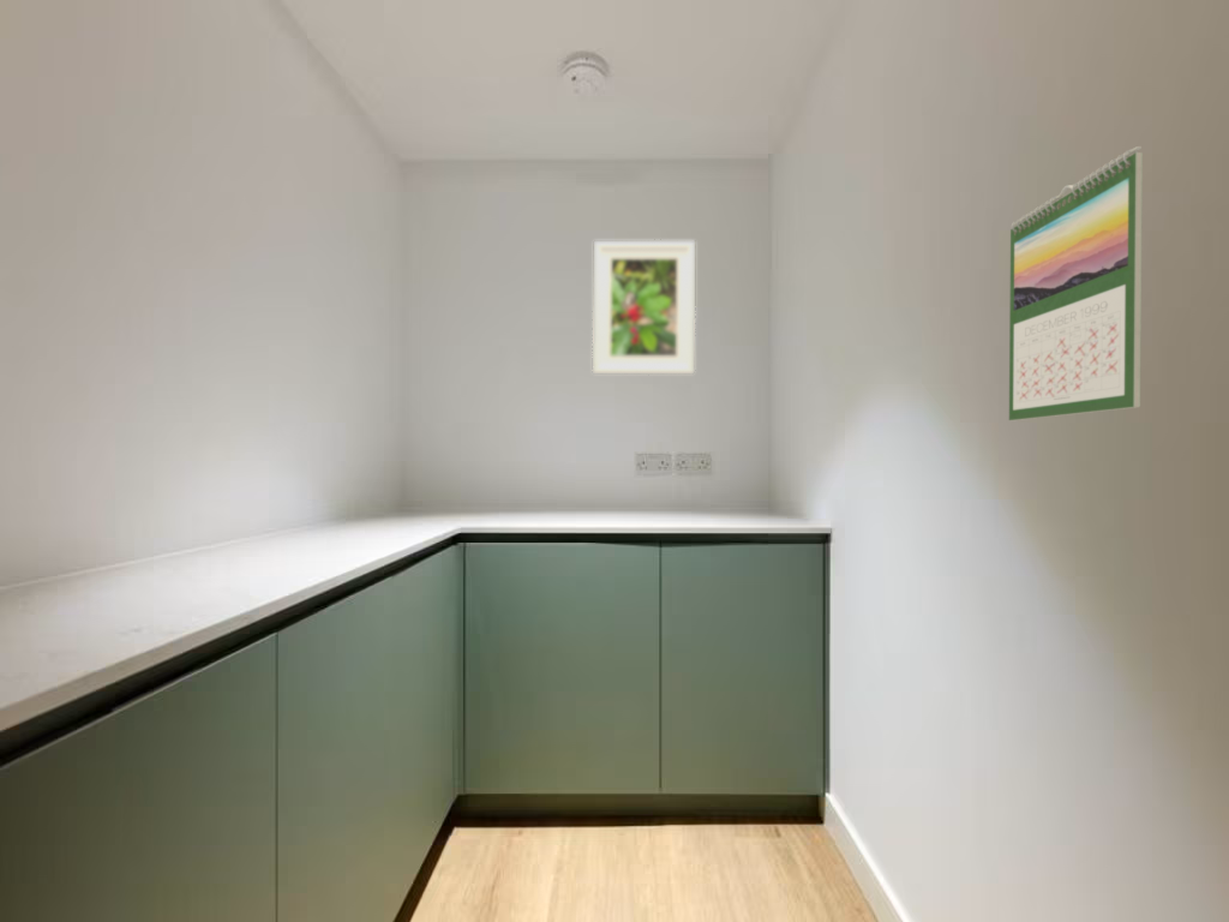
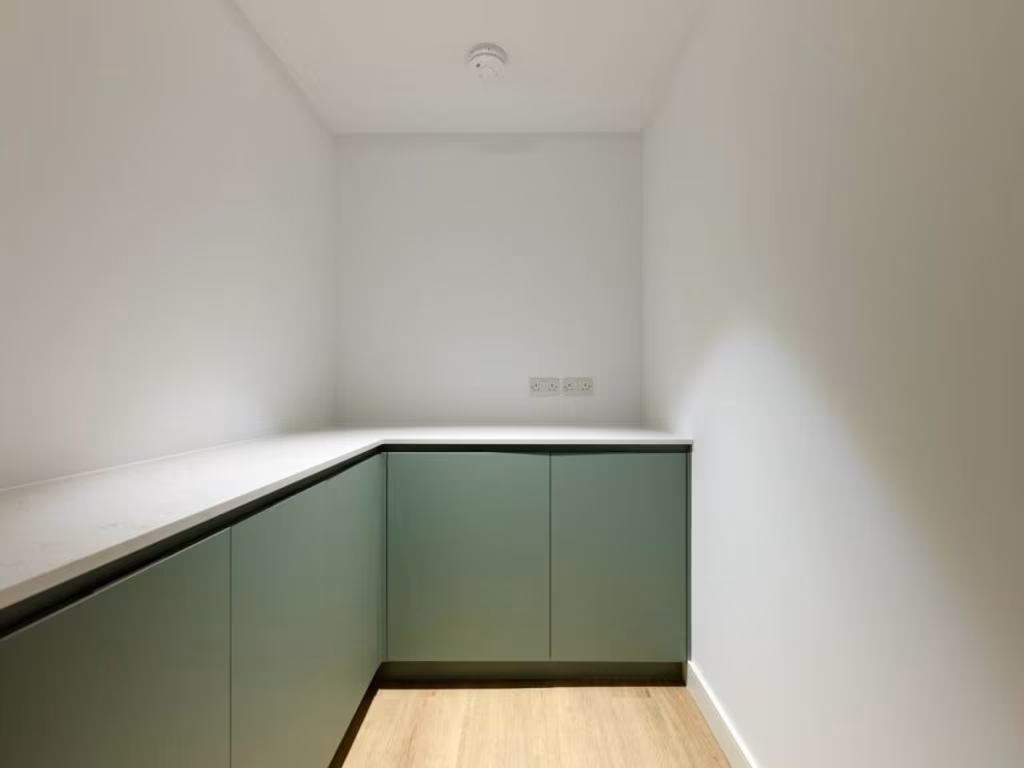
- calendar (1066, 300)
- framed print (643, 307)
